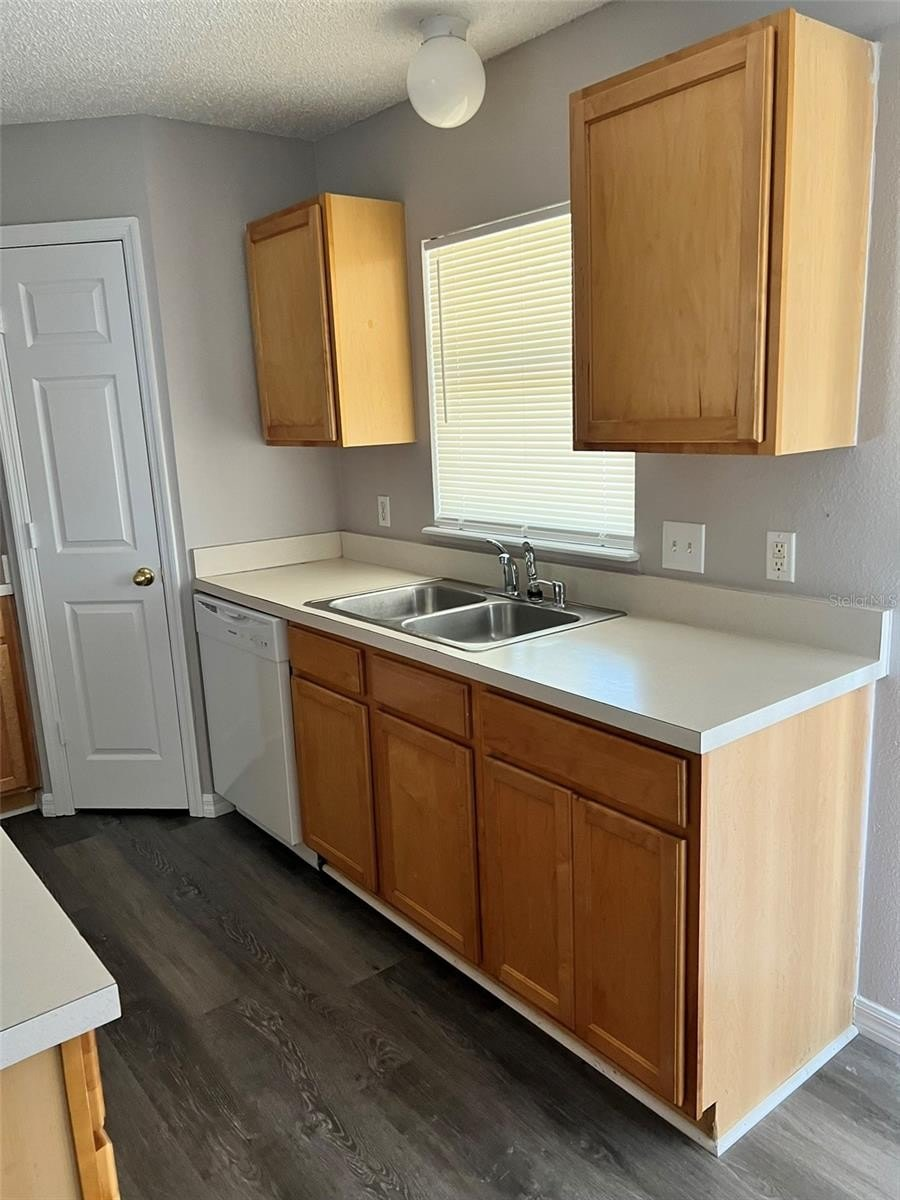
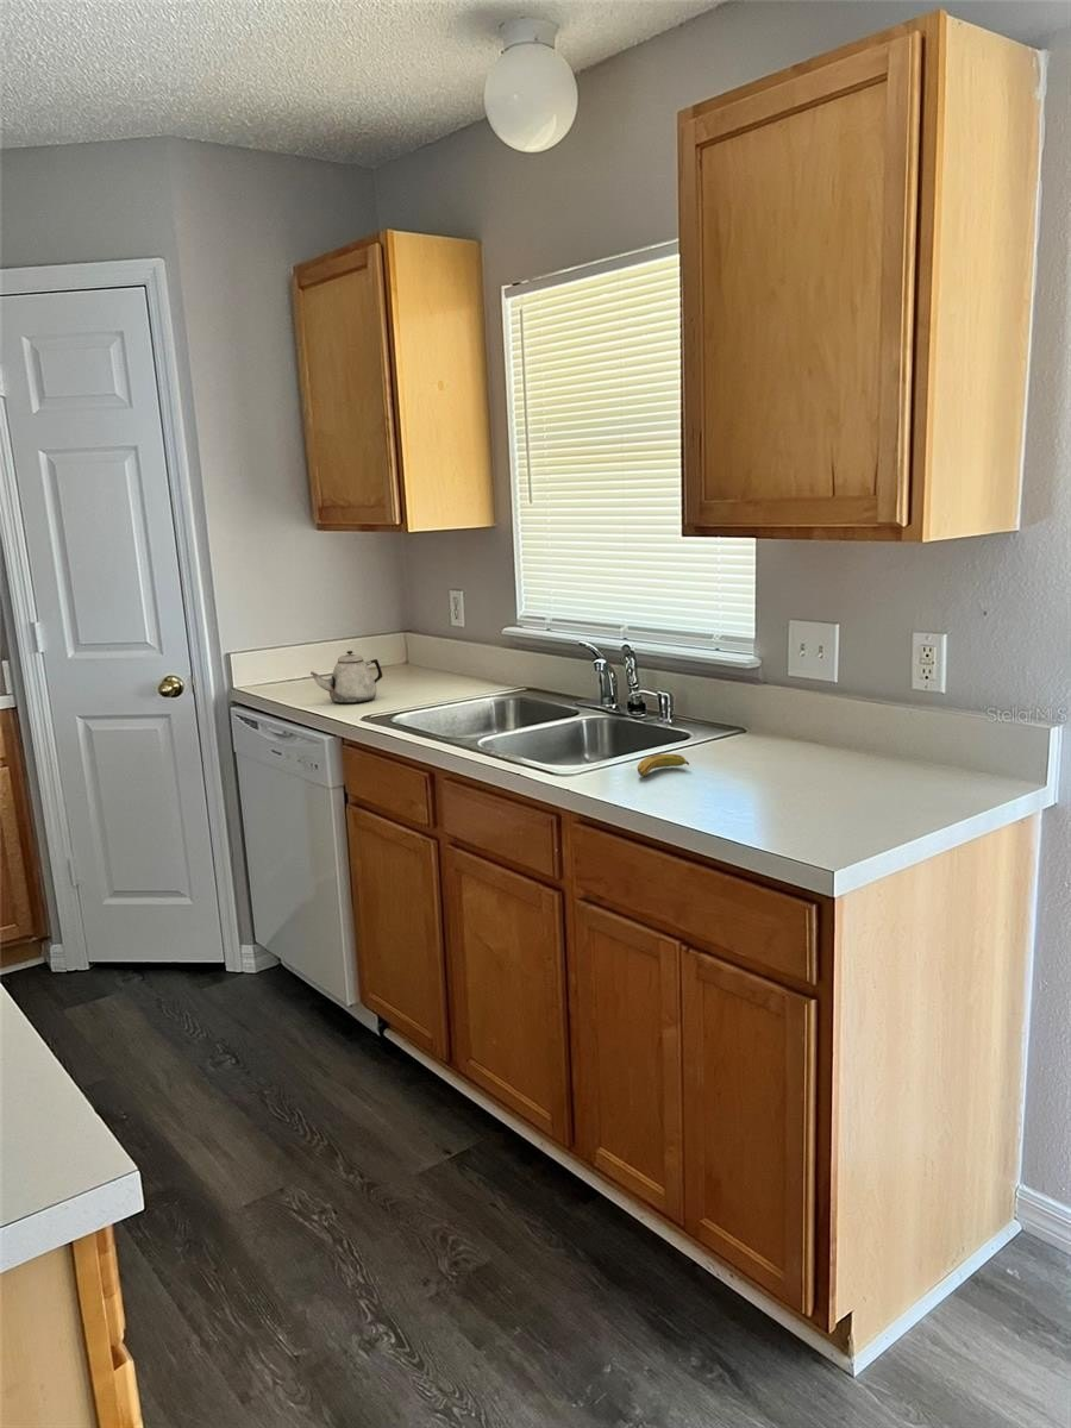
+ banana (659, 764)
+ teapot (346, 676)
